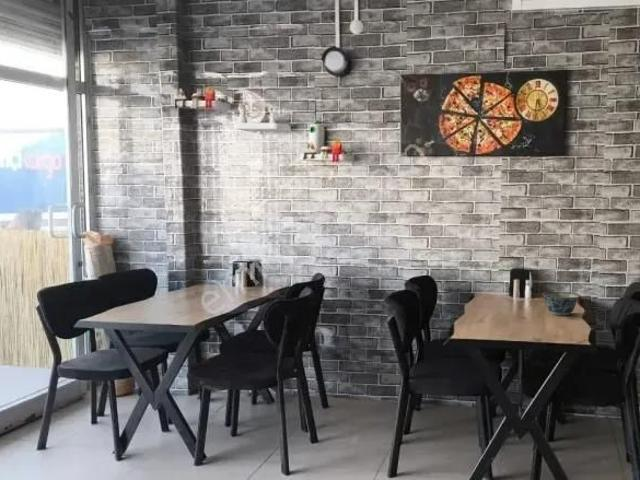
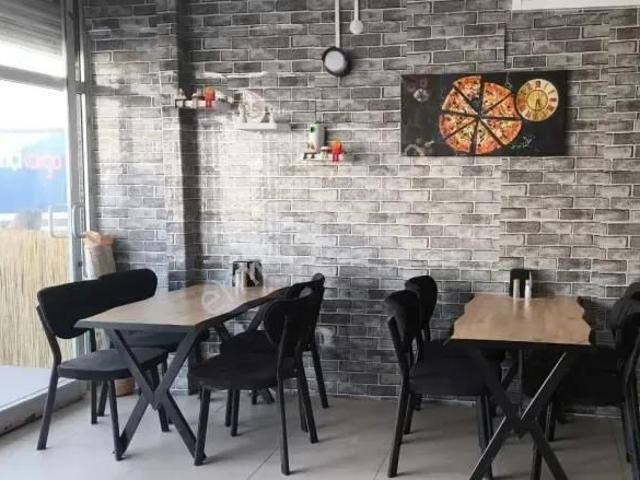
- bowl (560, 304)
